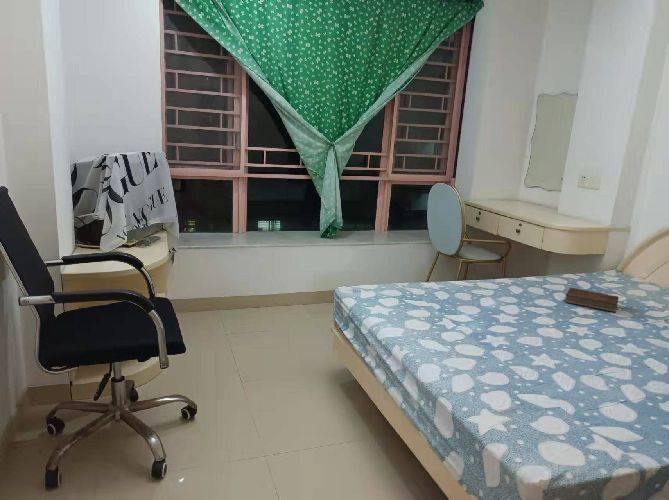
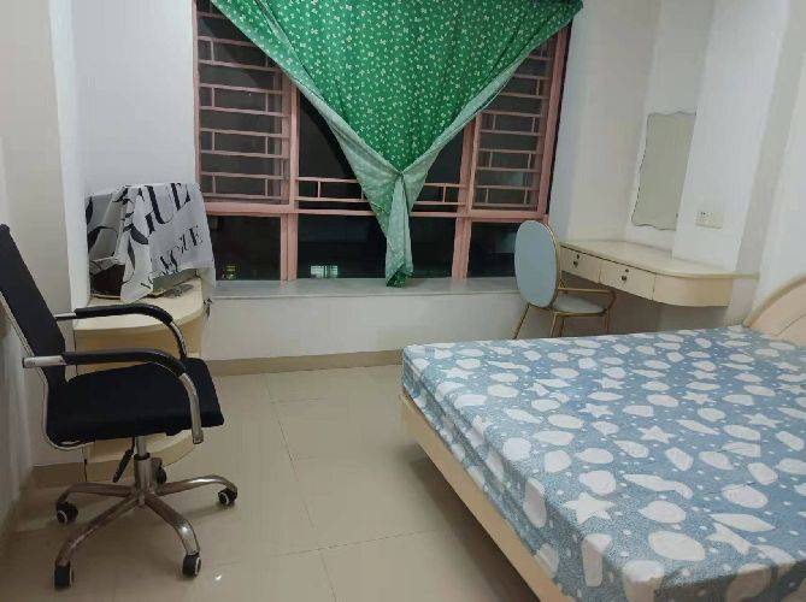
- book (591, 299)
